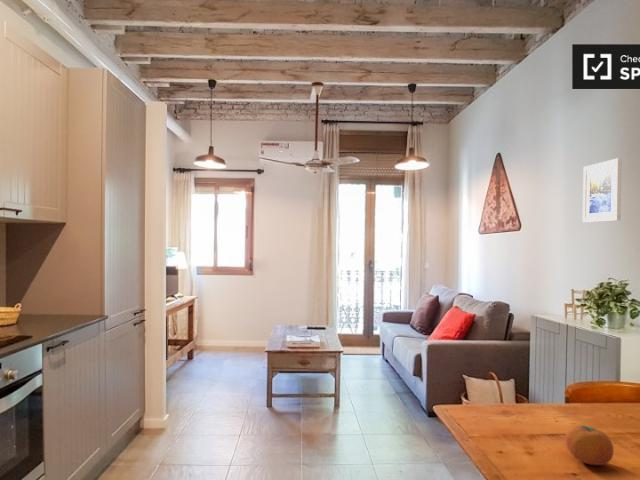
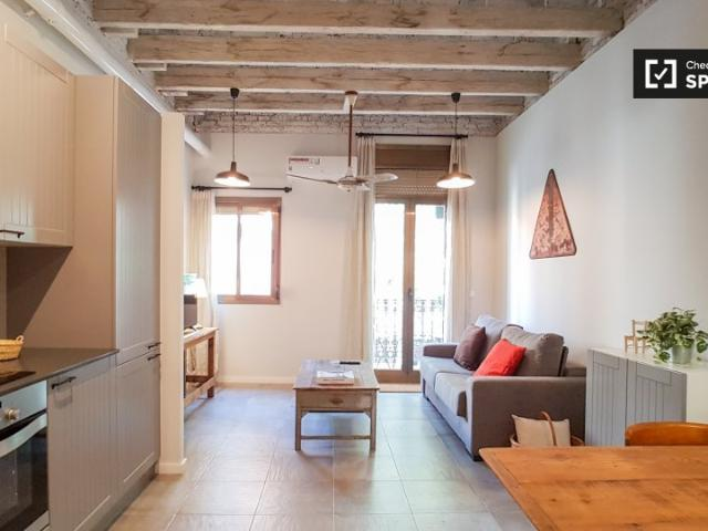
- fruit (588, 444)
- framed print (600, 192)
